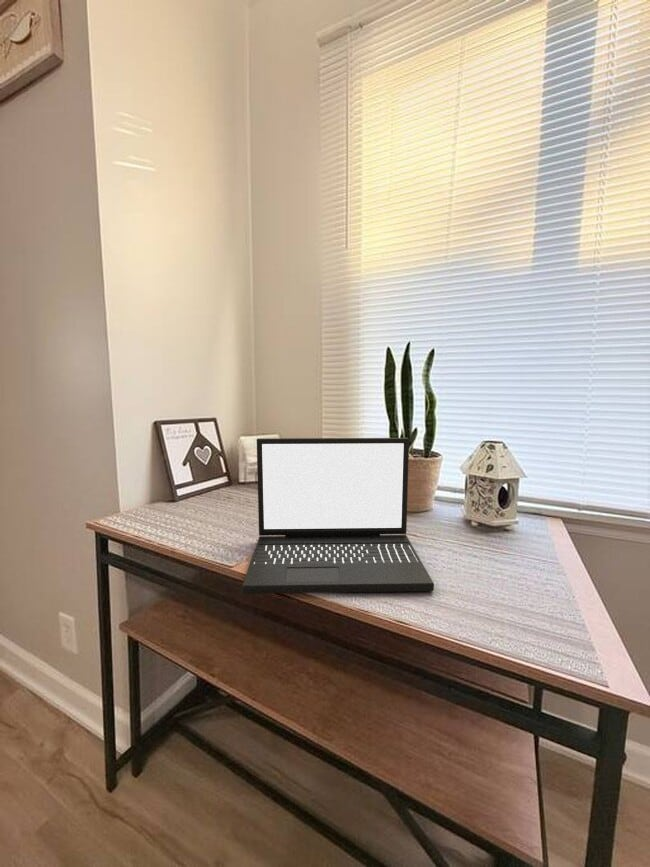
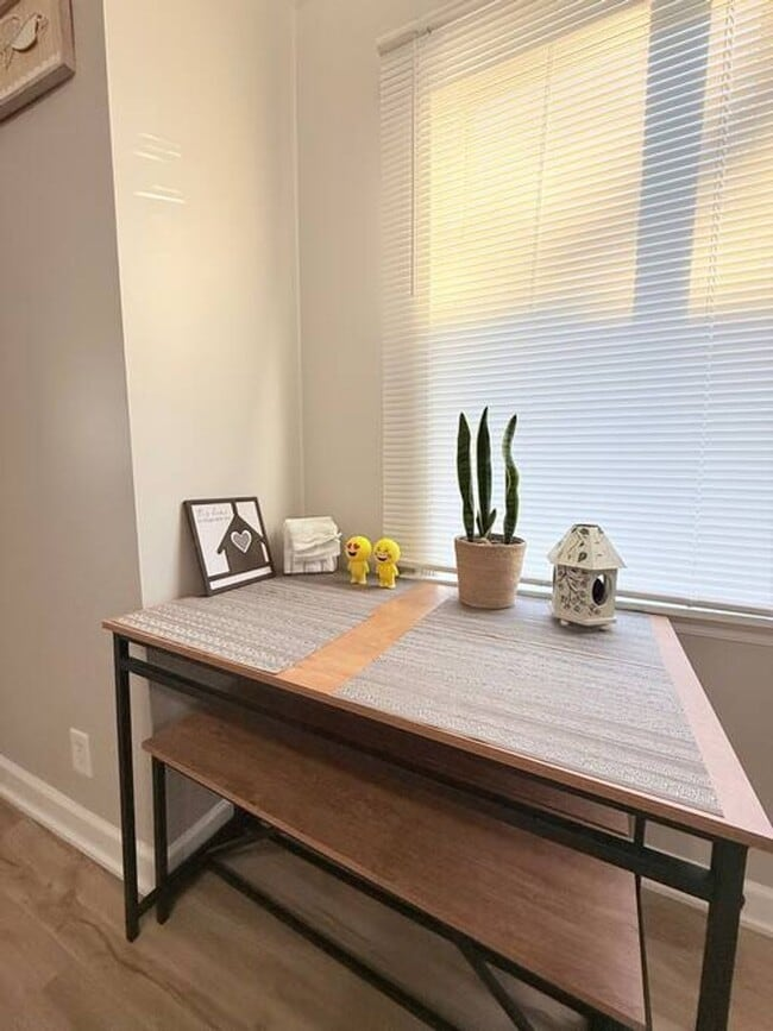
- laptop (335, 506)
